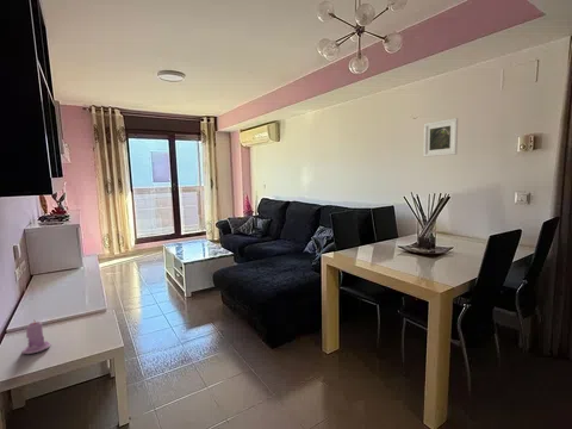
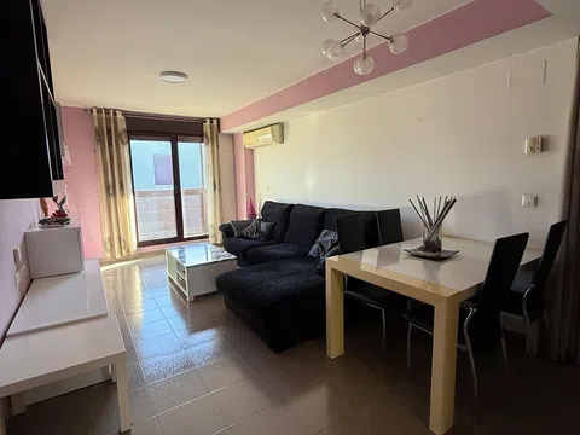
- candle (36, 334)
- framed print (440, 138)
